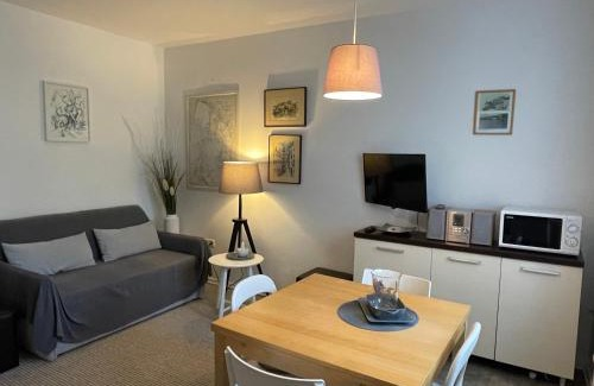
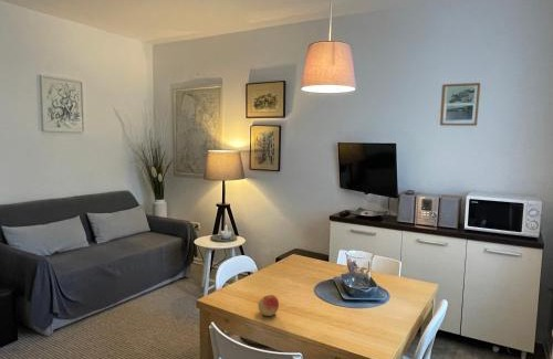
+ apple (268, 305)
